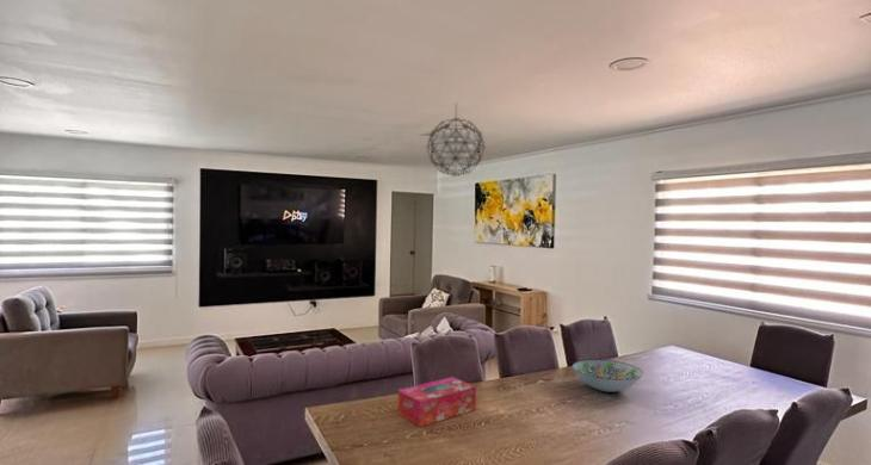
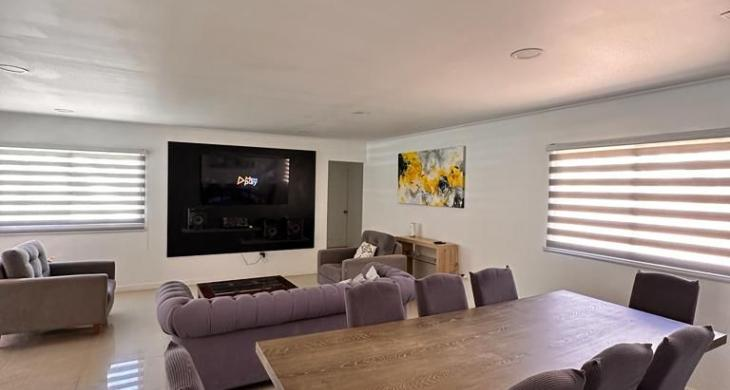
- pendant light (456, 140)
- decorative bowl (606, 378)
- tissue box (437, 399)
